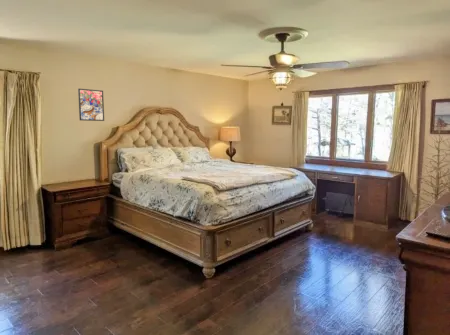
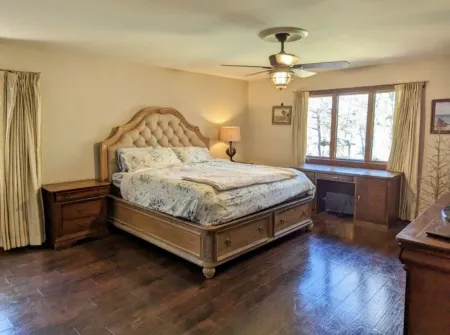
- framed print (91, 105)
